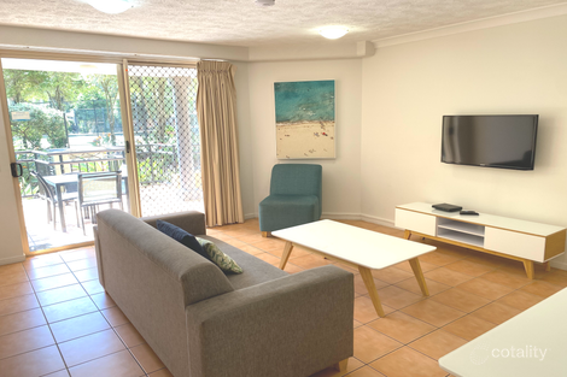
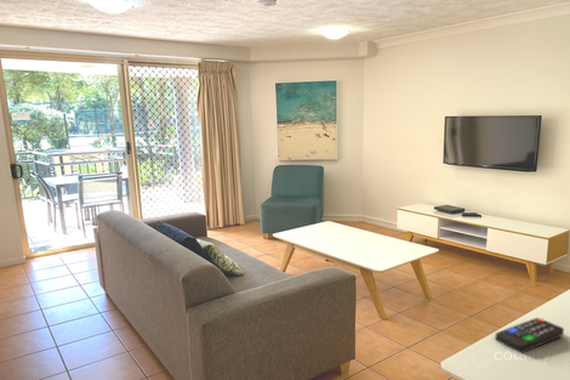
+ remote control (529, 333)
